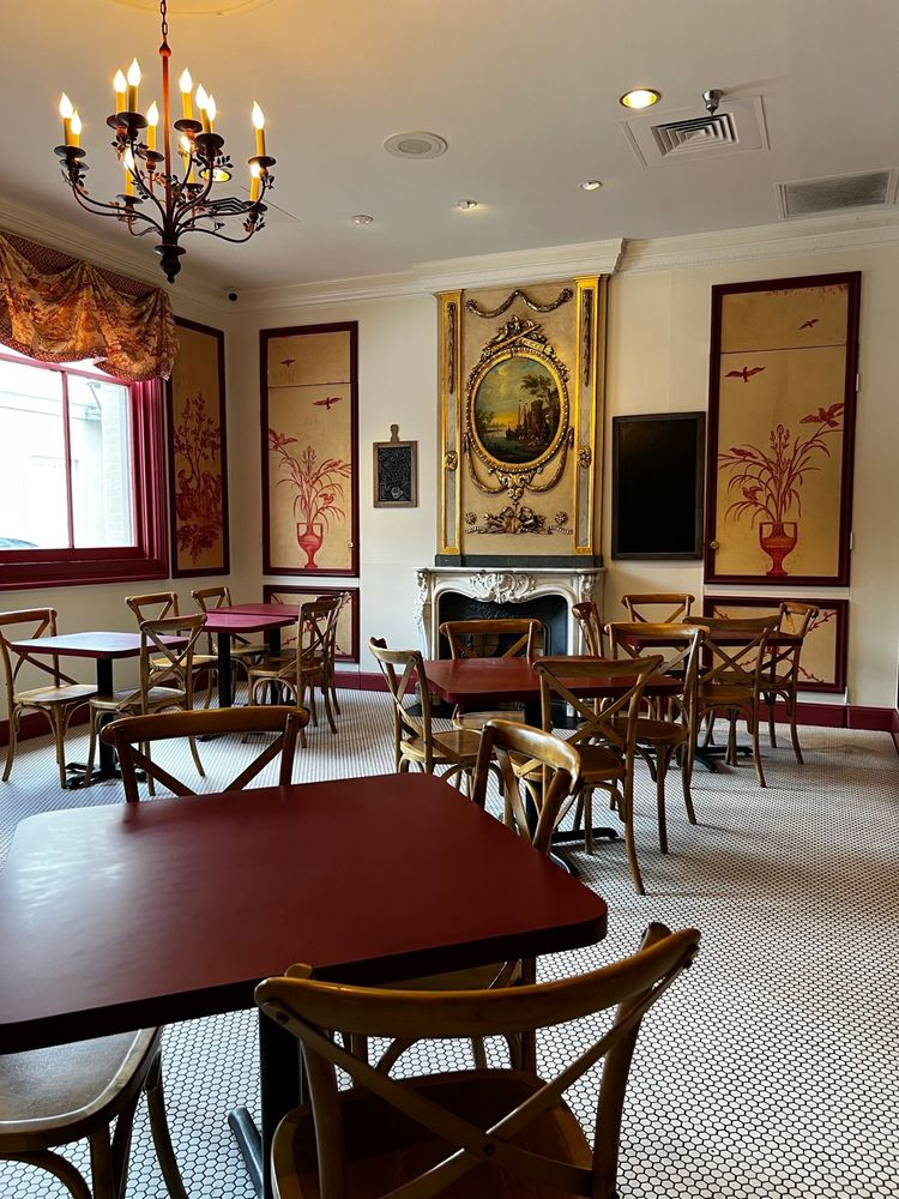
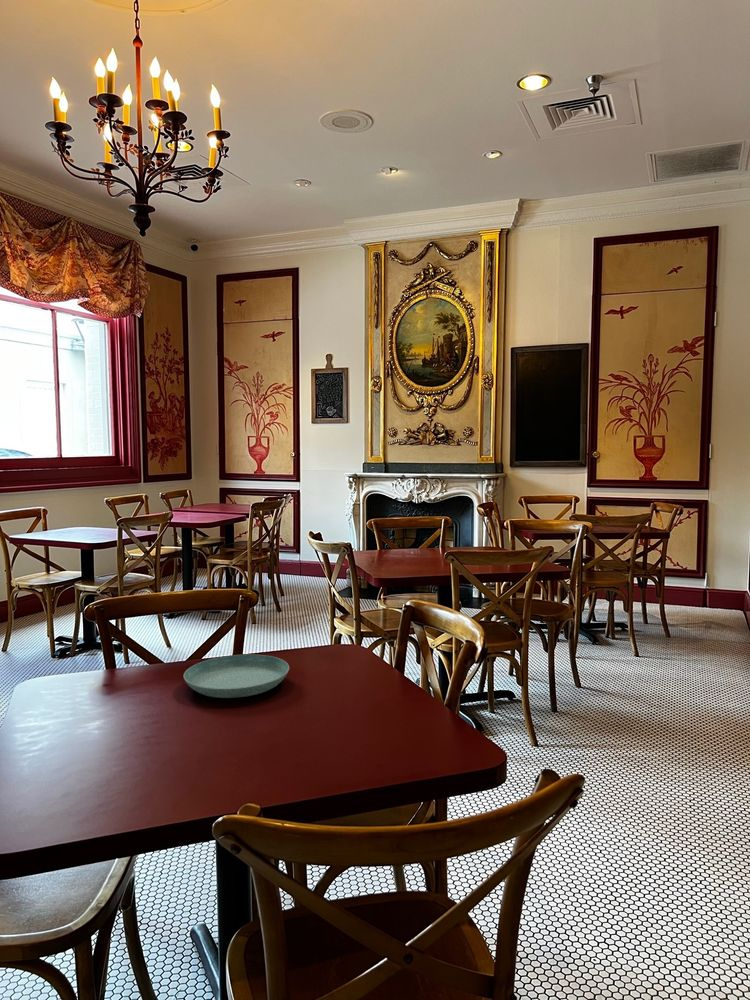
+ saucer (237, 676)
